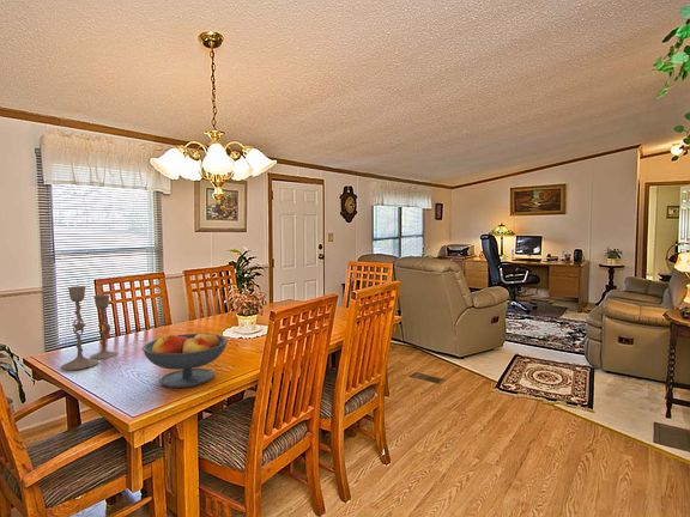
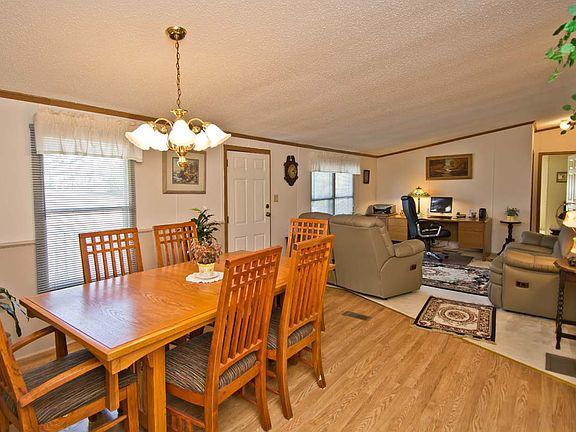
- fruit bowl (186, 354)
- candlestick (84, 324)
